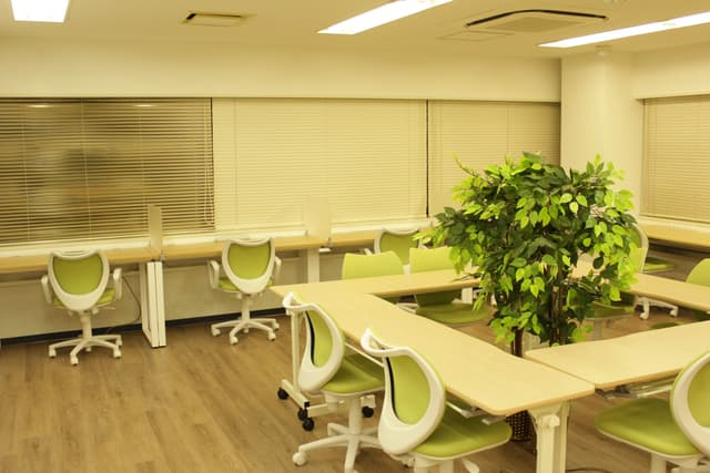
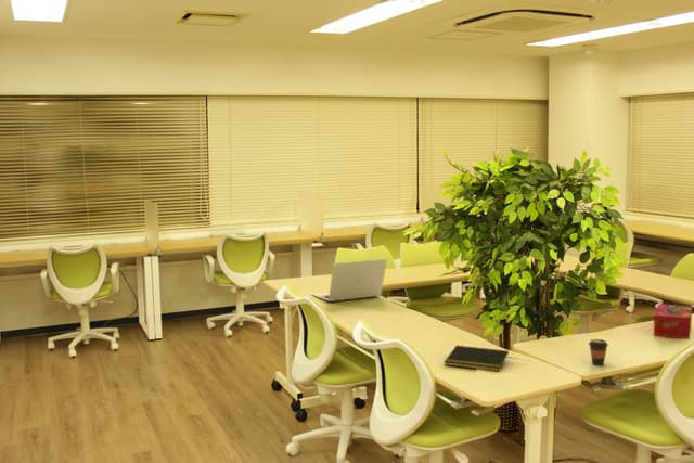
+ tissue box (672, 320)
+ coffee cup (597, 352)
+ notepad (476, 357)
+ laptop (348, 276)
